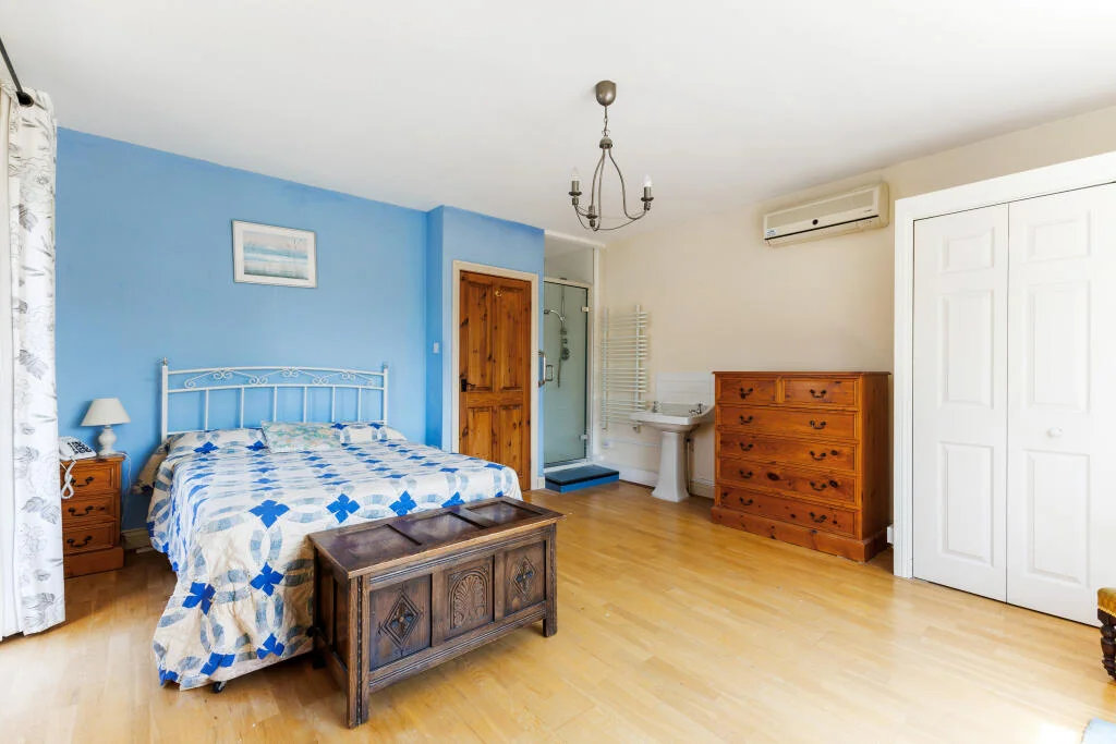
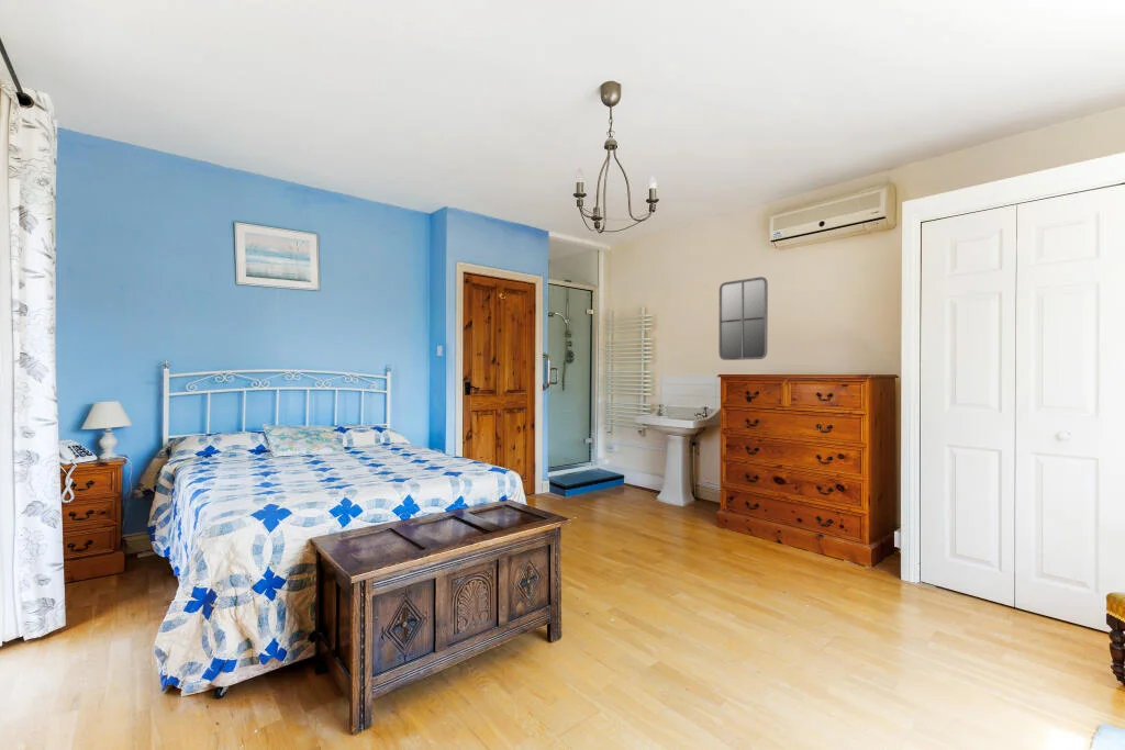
+ home mirror (742, 320)
